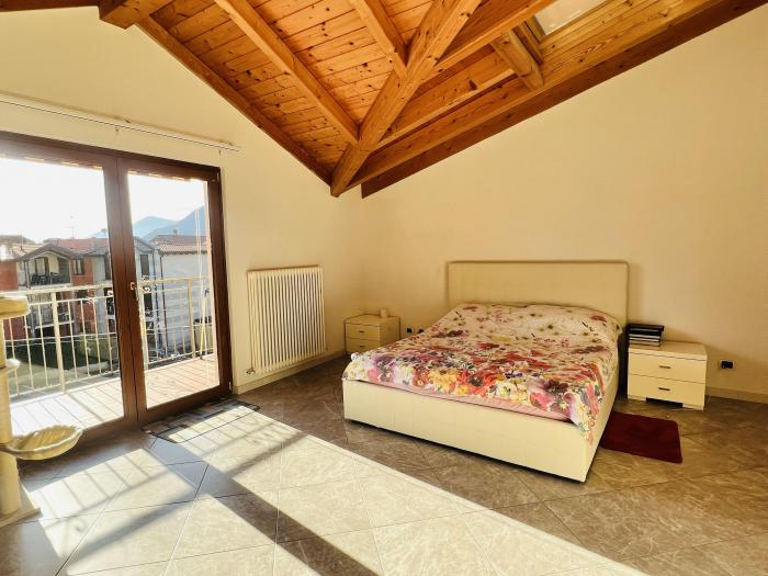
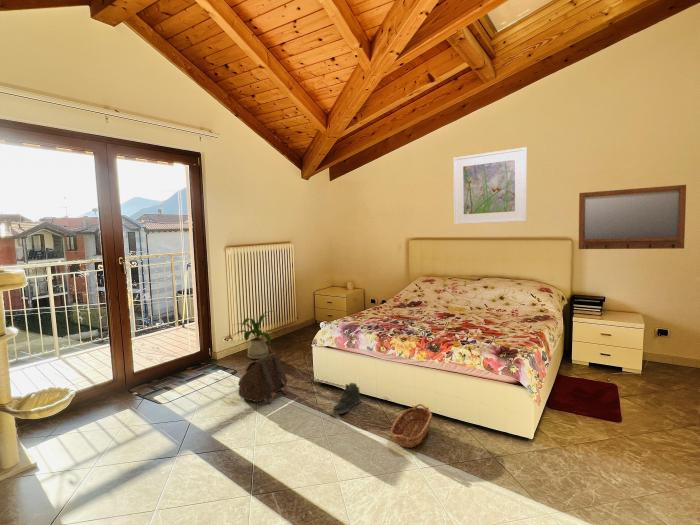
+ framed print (488, 188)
+ satchel (264, 376)
+ home mirror (628, 219)
+ sneaker (346, 396)
+ house plant (254, 332)
+ basket (411, 423)
